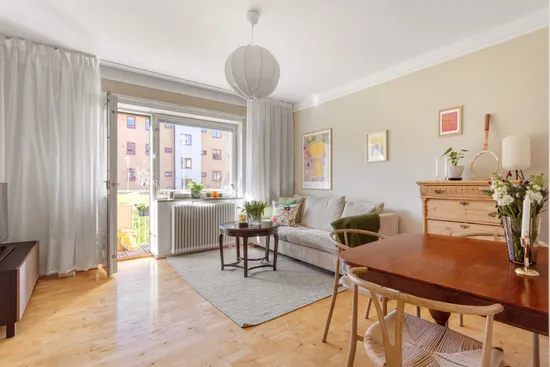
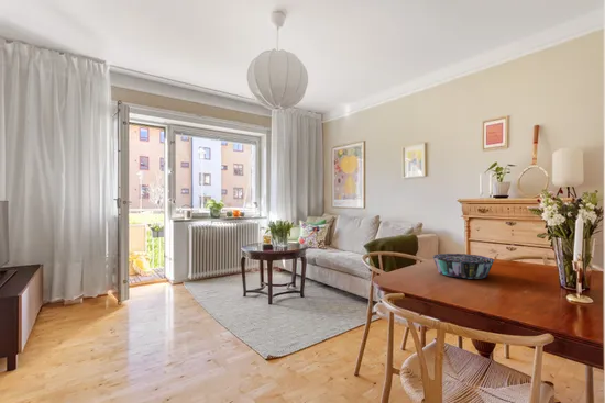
+ decorative bowl (462, 266)
